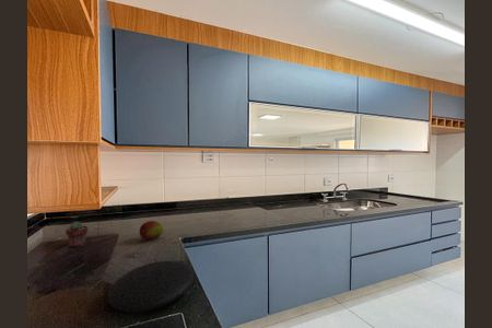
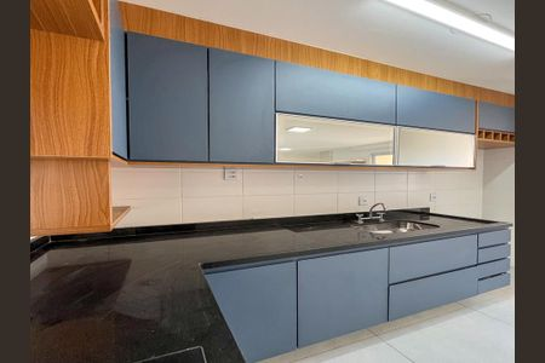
- potted succulent (77, 233)
- fruit (151, 230)
- plate (154, 281)
